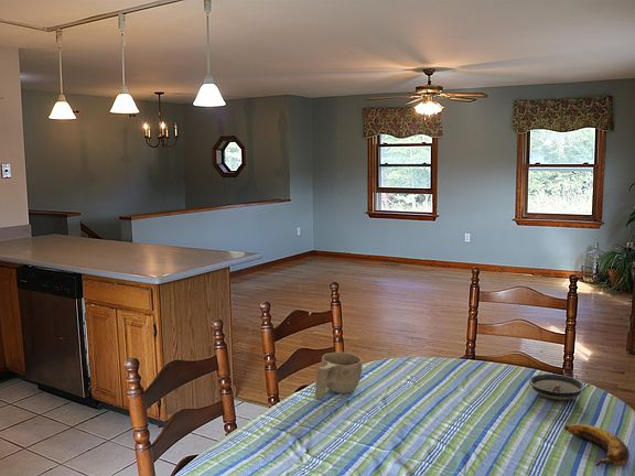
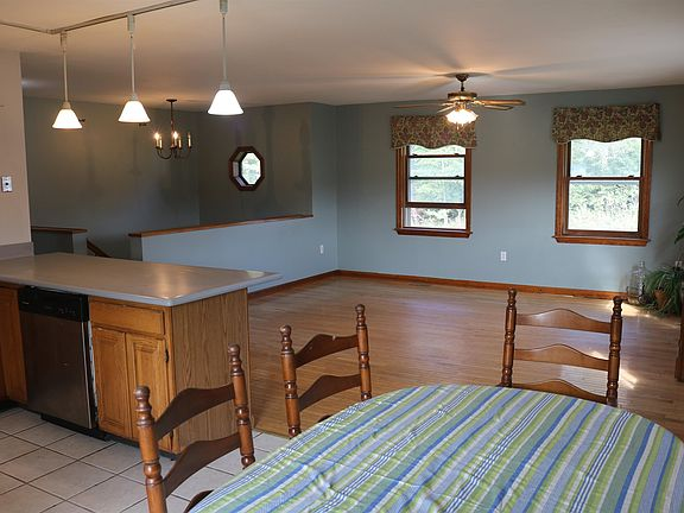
- banana (595, 442)
- cup (335, 376)
- saucer (556, 389)
